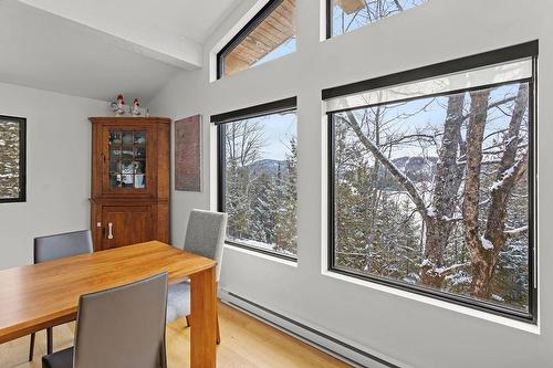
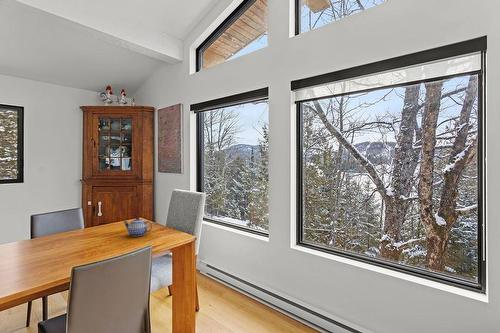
+ teapot (137, 226)
